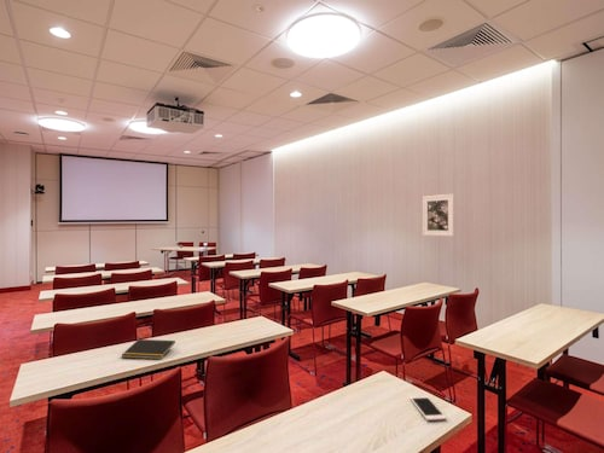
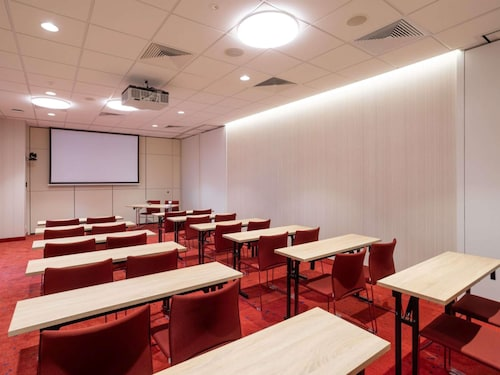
- notepad (149, 348)
- cell phone (426, 407)
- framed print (437, 215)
